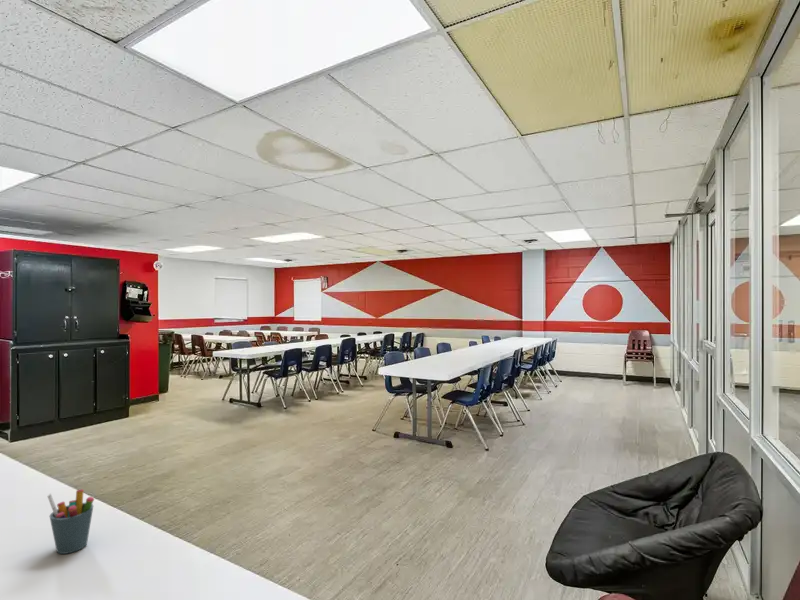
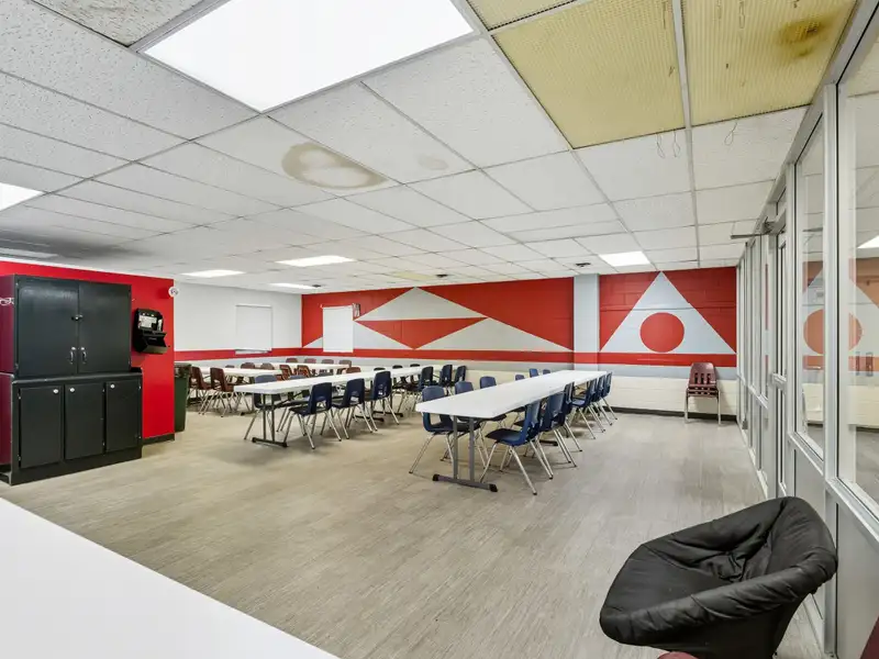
- pen holder (72, 518)
